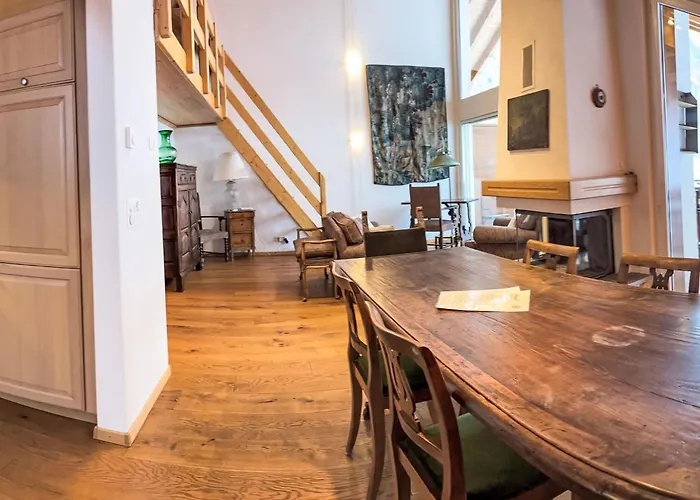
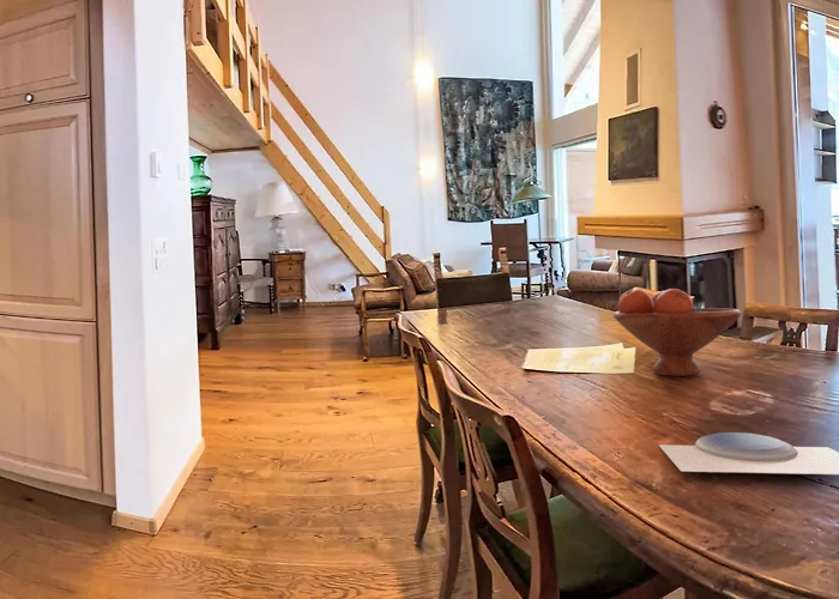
+ fruit bowl (675, 329)
+ plate (744, 442)
